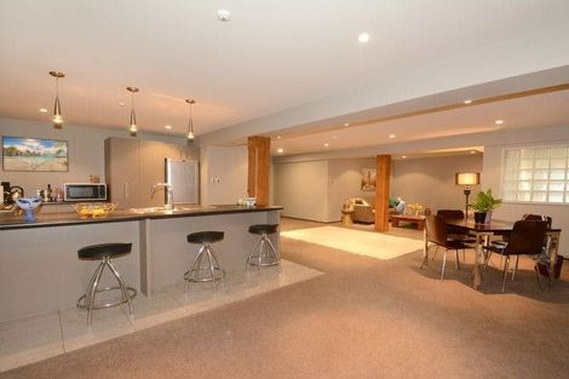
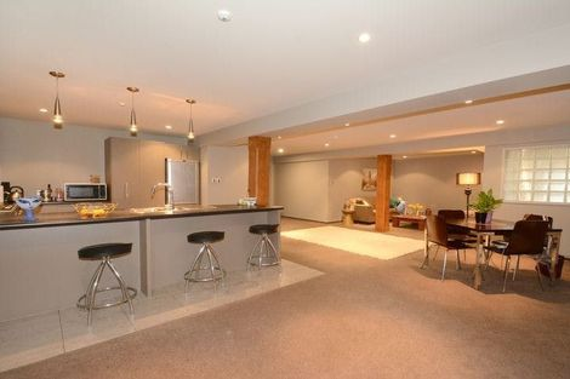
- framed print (36, 155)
